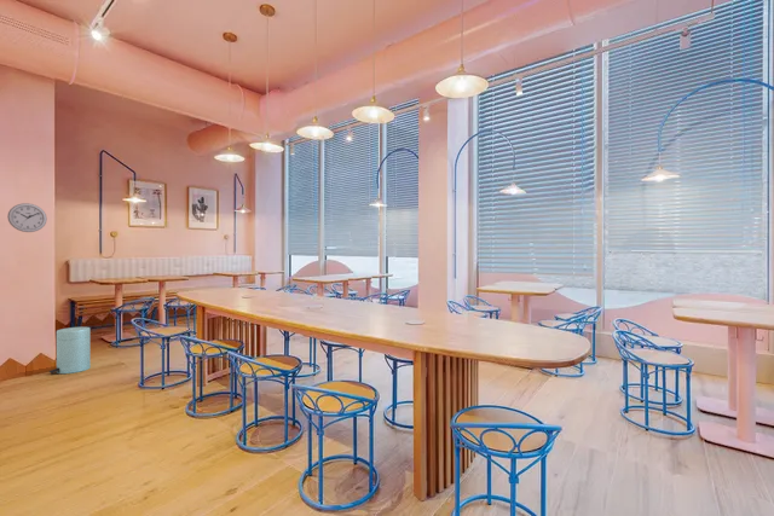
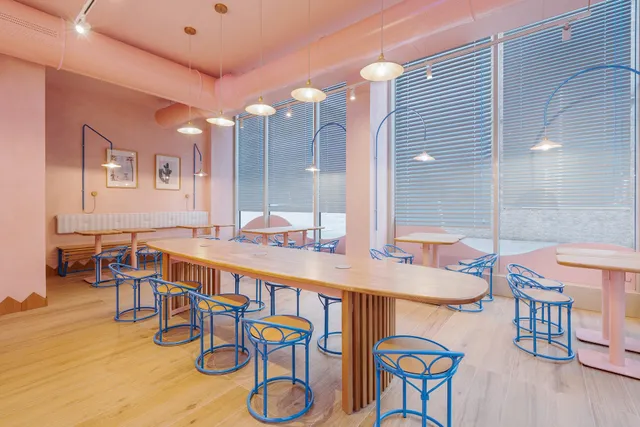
- wall clock (28, 218)
- trash can (70, 349)
